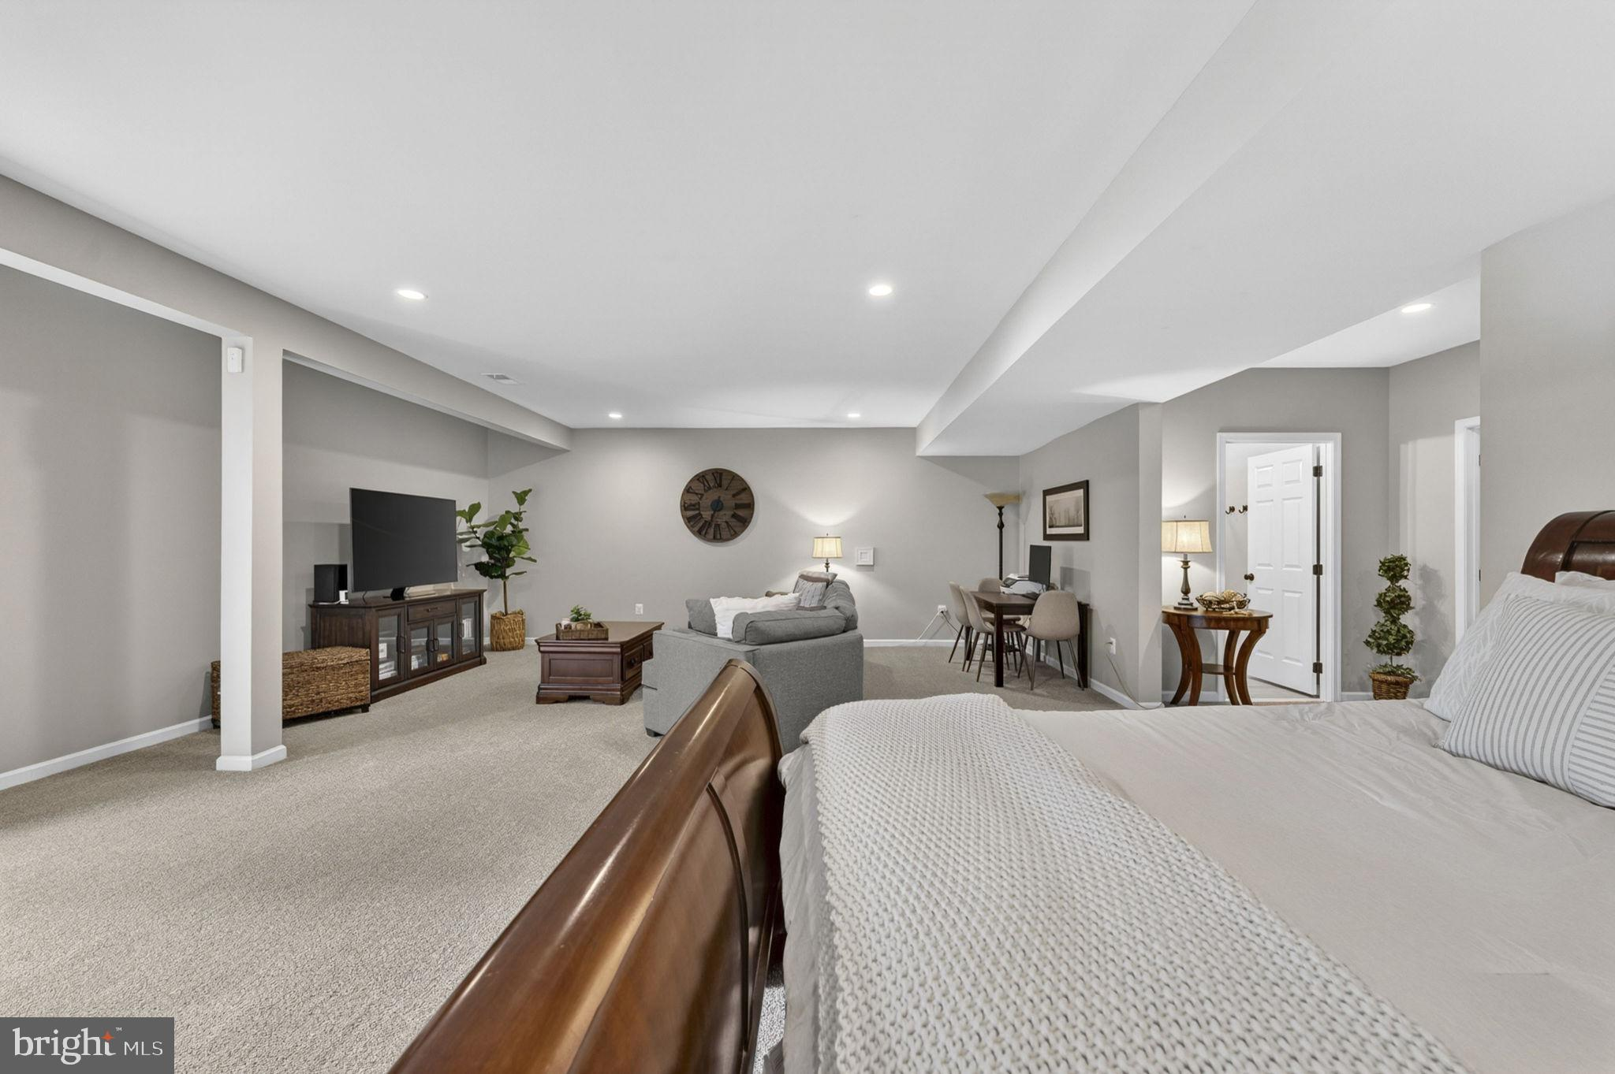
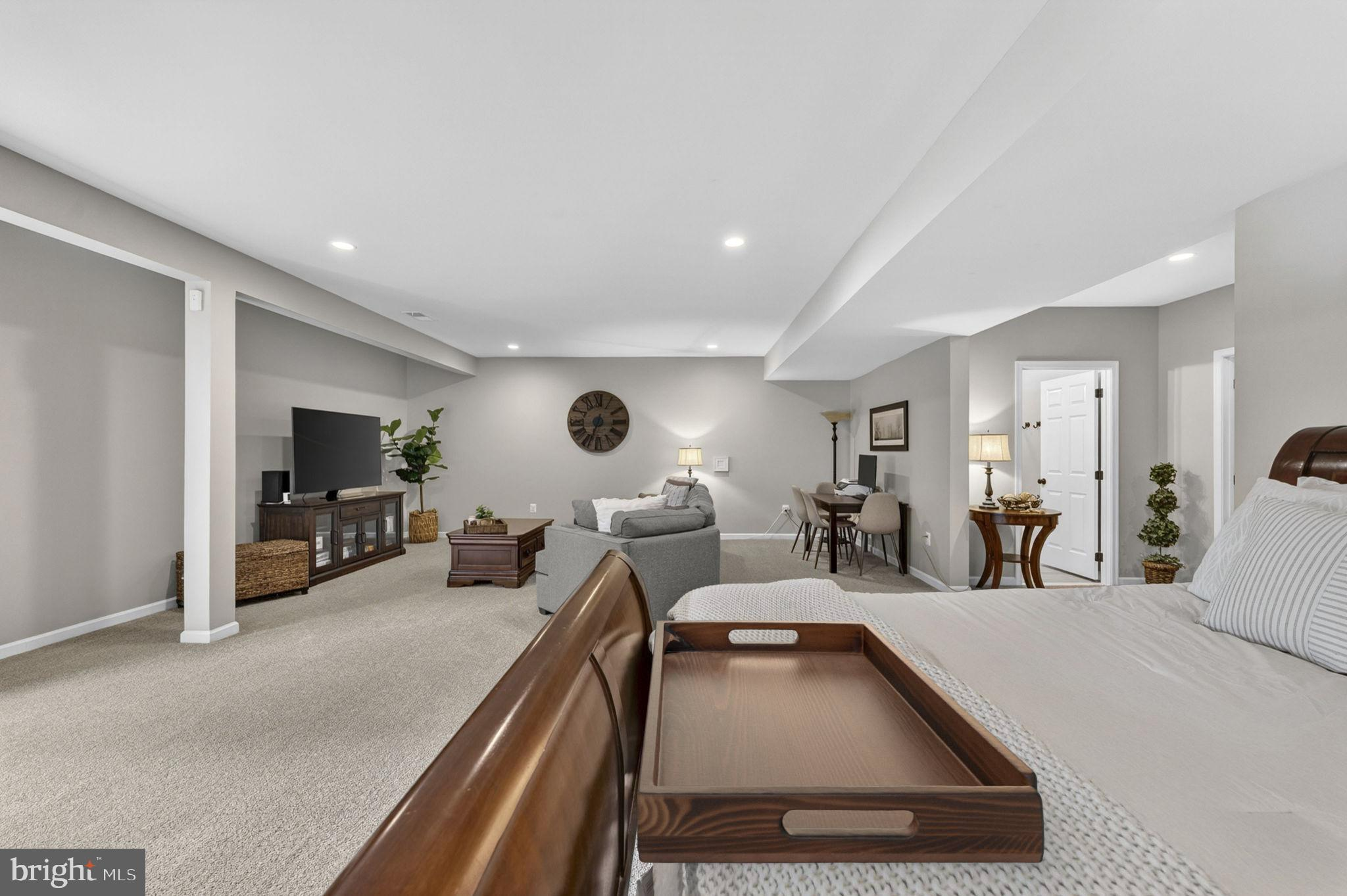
+ serving tray (791, 701)
